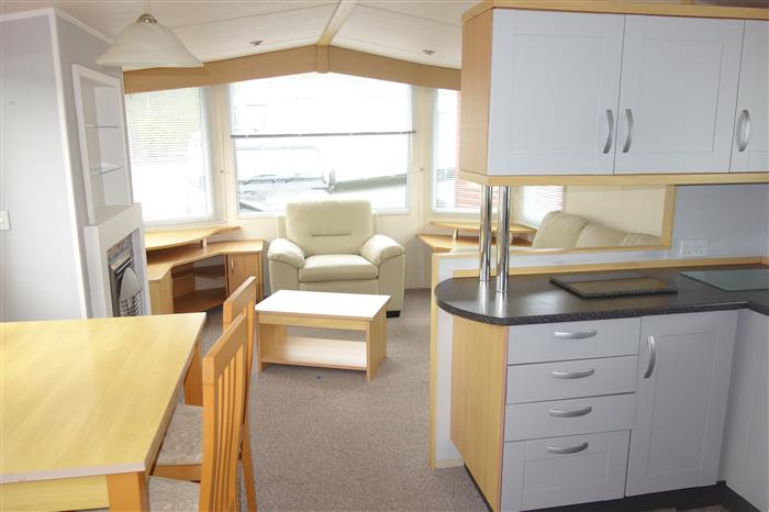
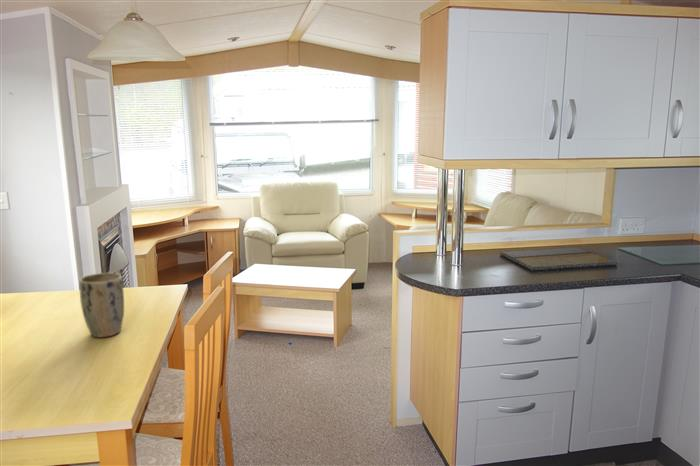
+ plant pot (103, 305)
